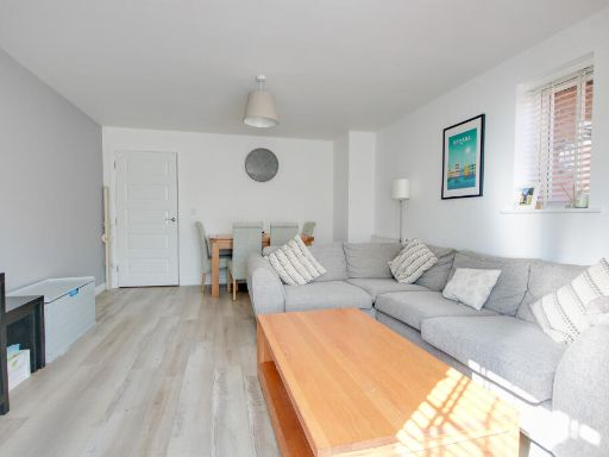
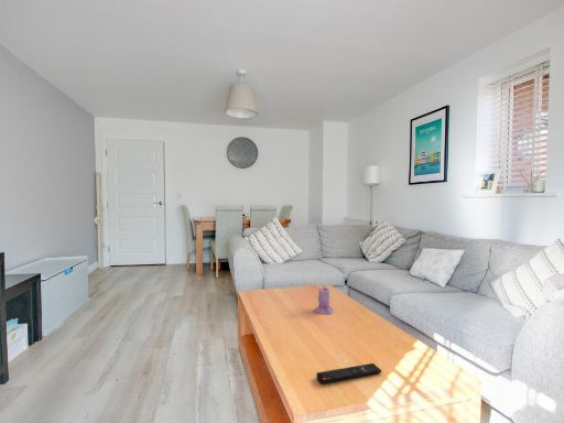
+ remote control (348, 373)
+ candle (324, 297)
